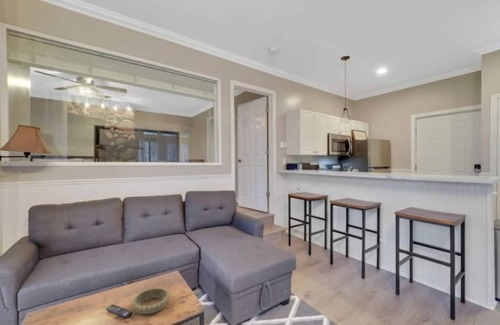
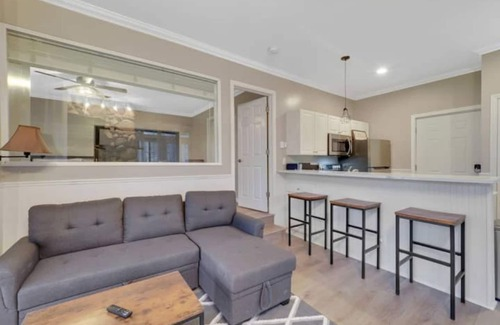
- decorative bowl (151, 298)
